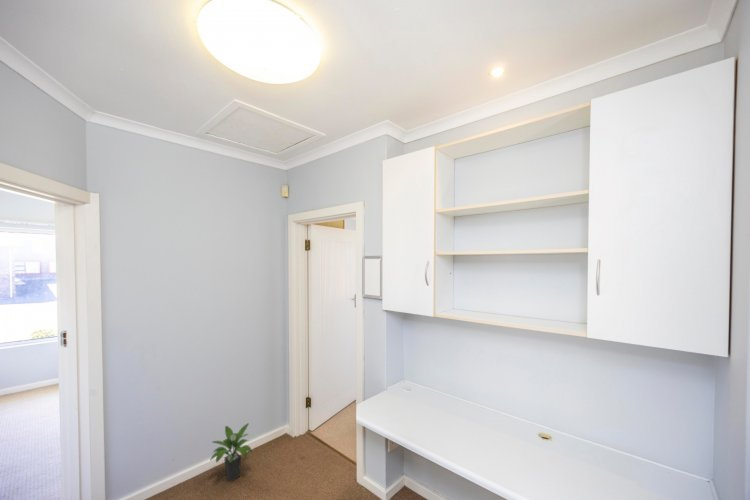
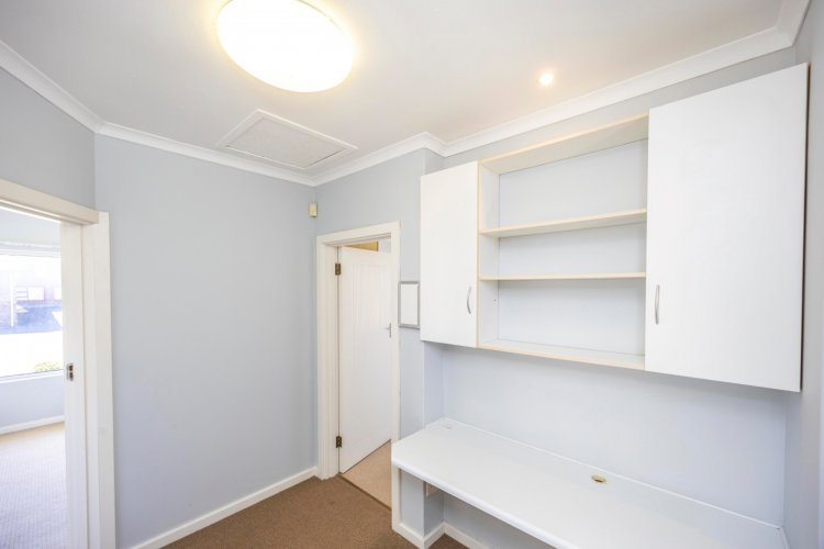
- potted plant (232, 454)
